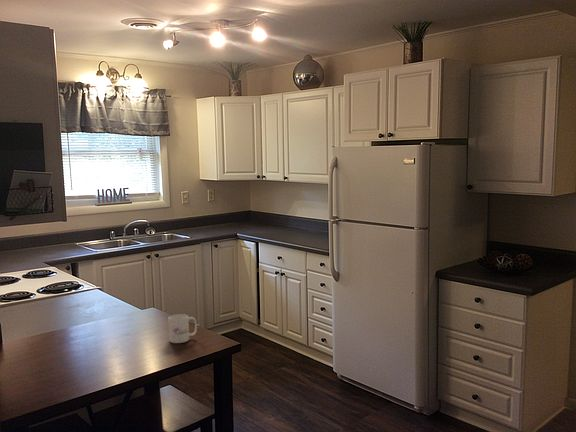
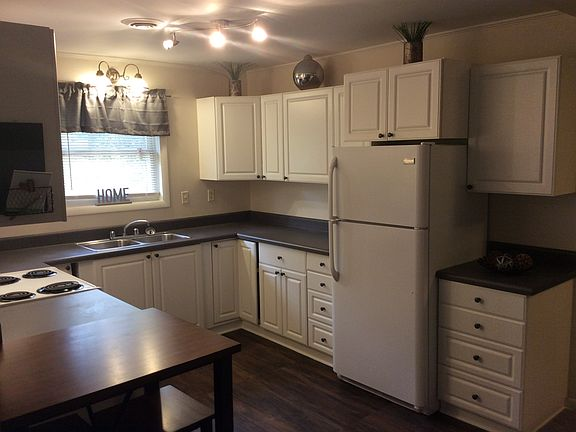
- mug (183, 327)
